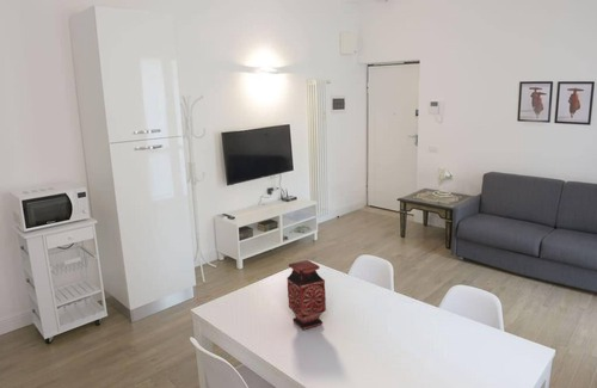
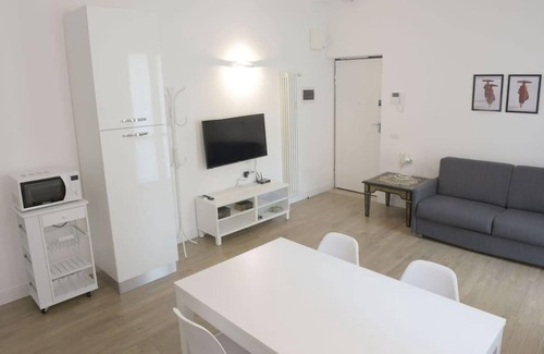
- vase (306, 294)
